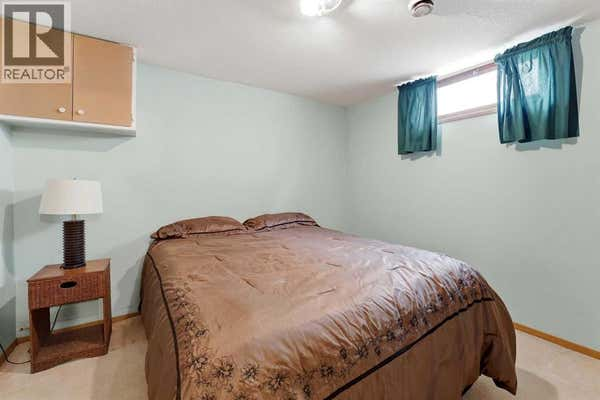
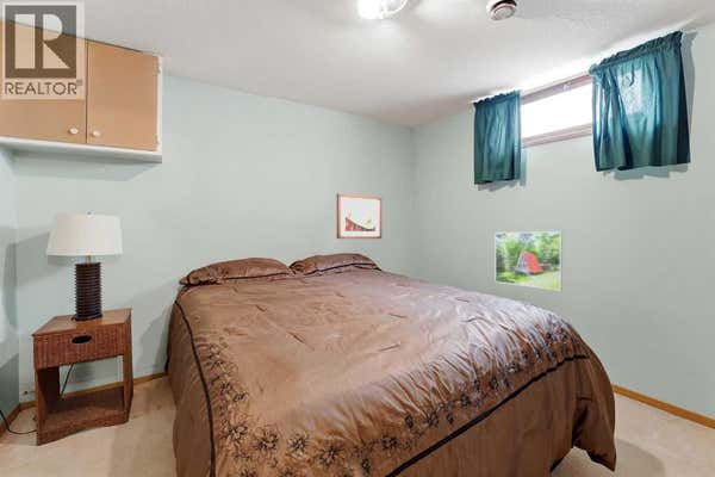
+ wall art (360, 217)
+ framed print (526, 259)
